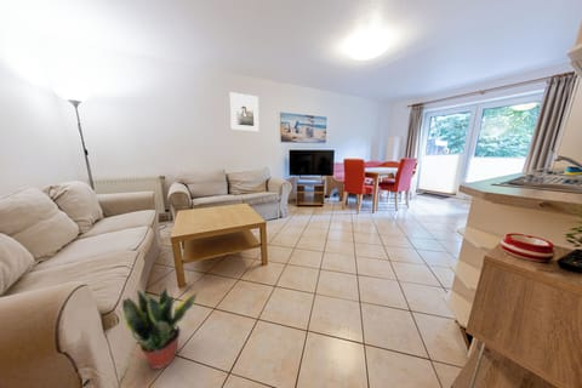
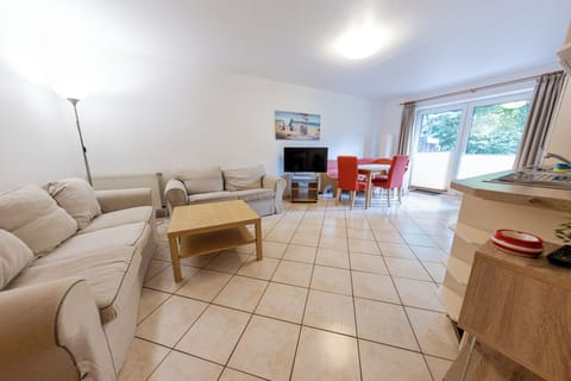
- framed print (245, 113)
- potted plant (165, 316)
